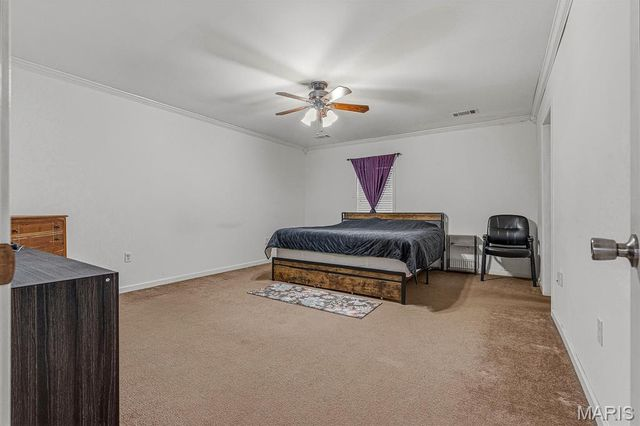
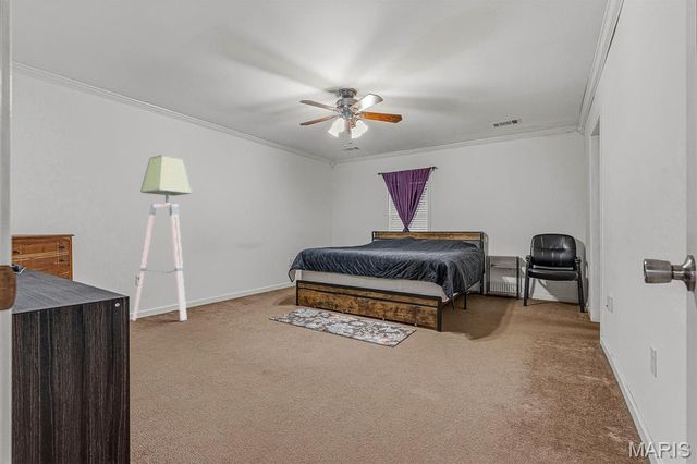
+ floor lamp (172, 236)
